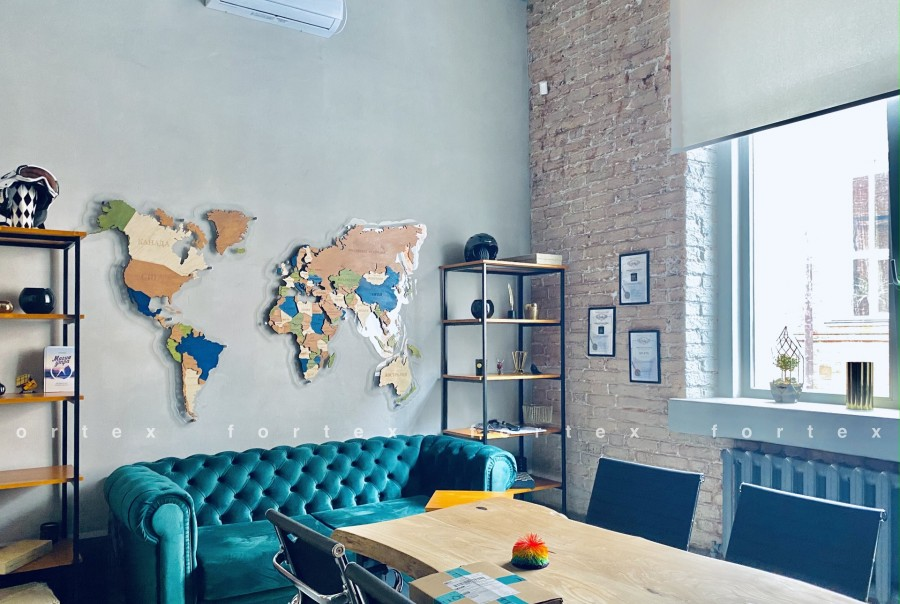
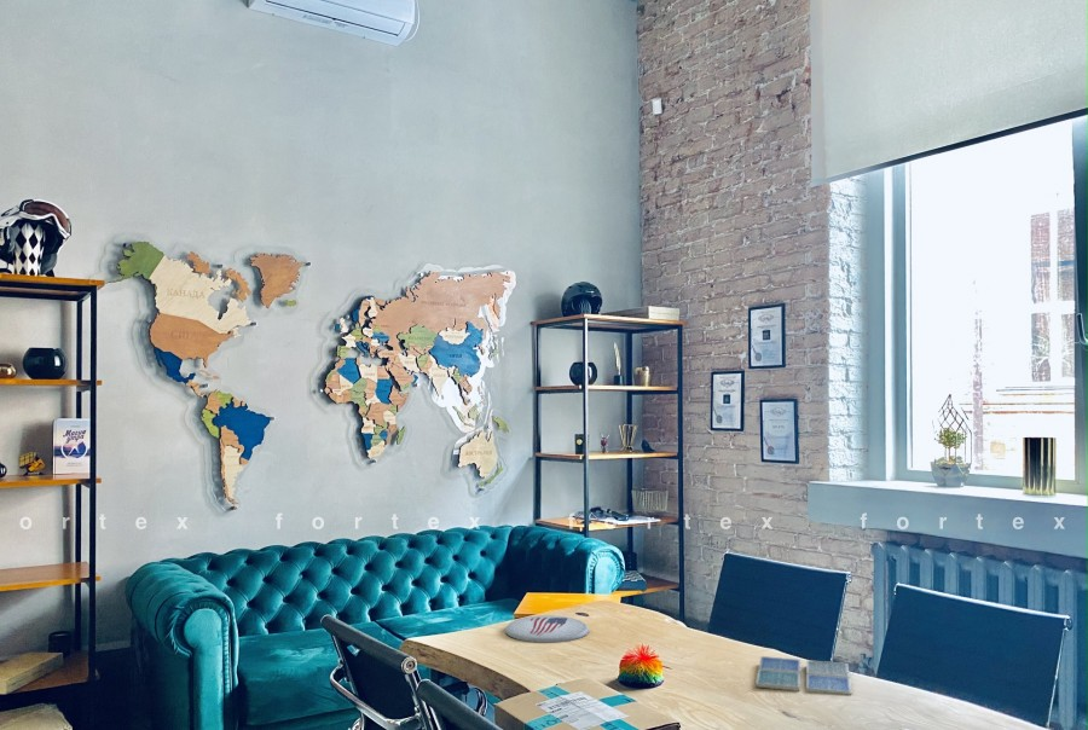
+ drink coaster (799, 674)
+ plate (546, 627)
